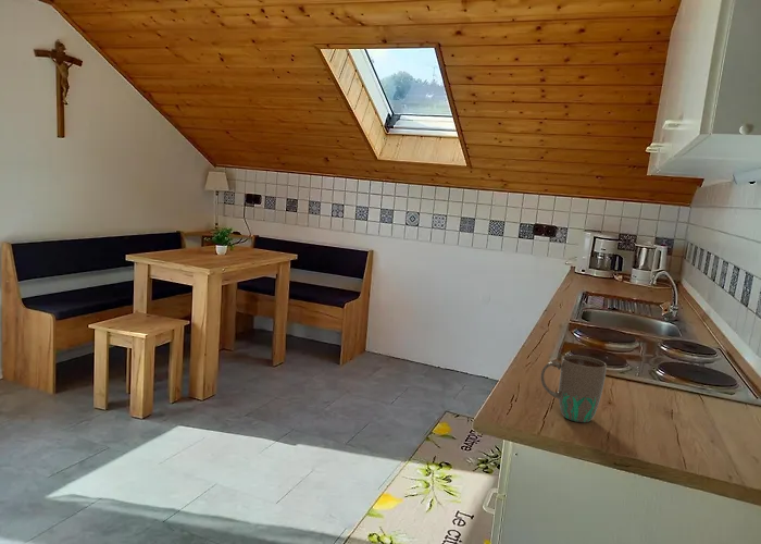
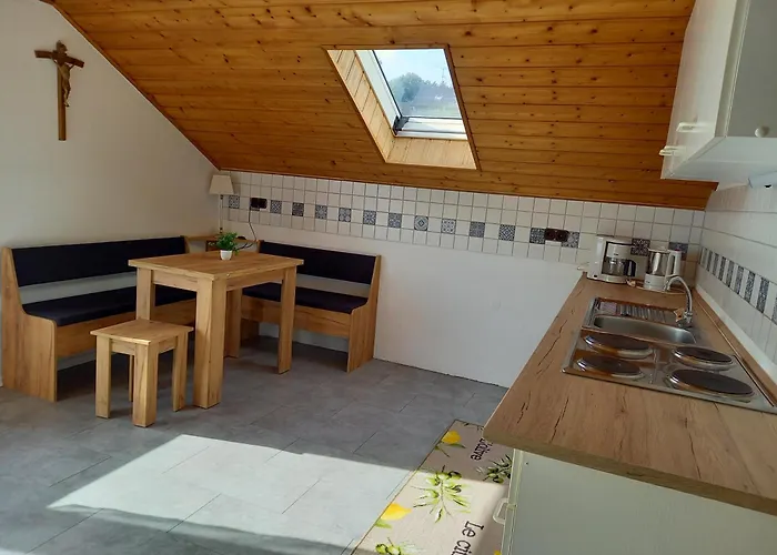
- mug (571, 387)
